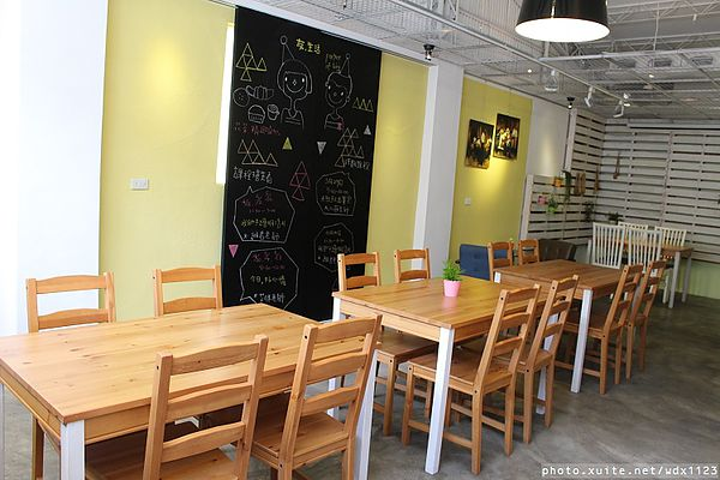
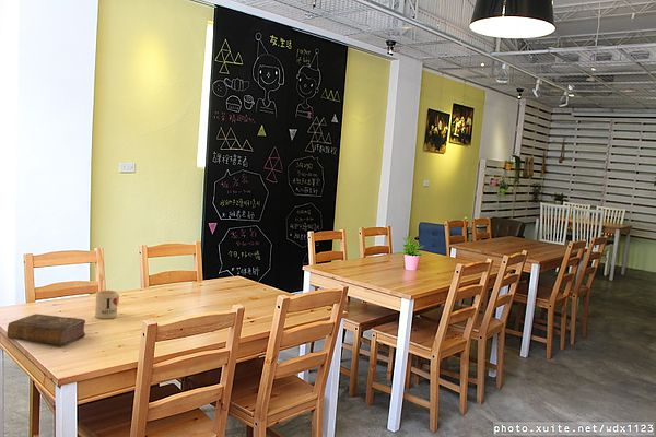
+ mug (108, 303)
+ book (47, 329)
